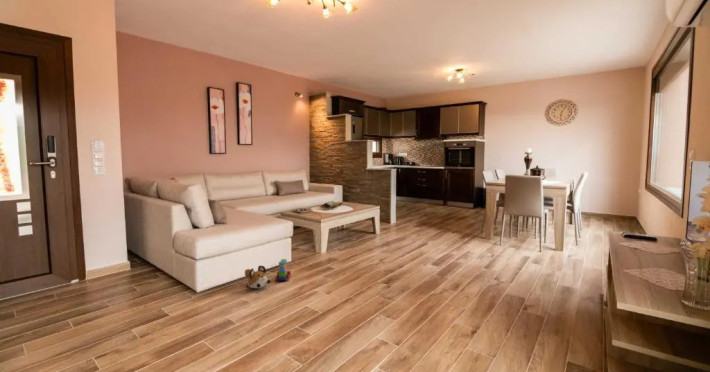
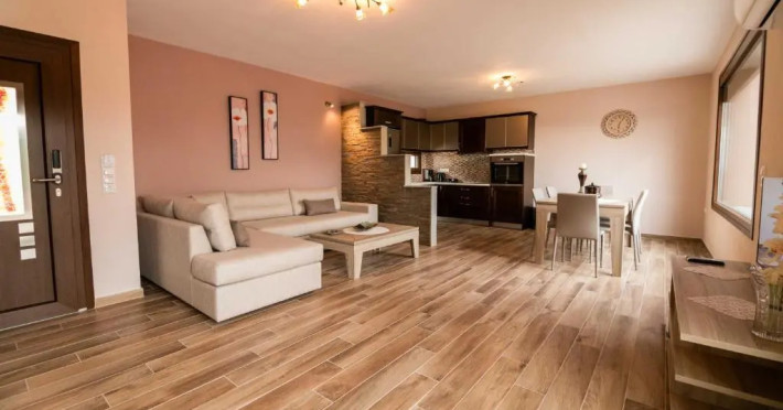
- plush toy (255, 276)
- toy train (284, 267)
